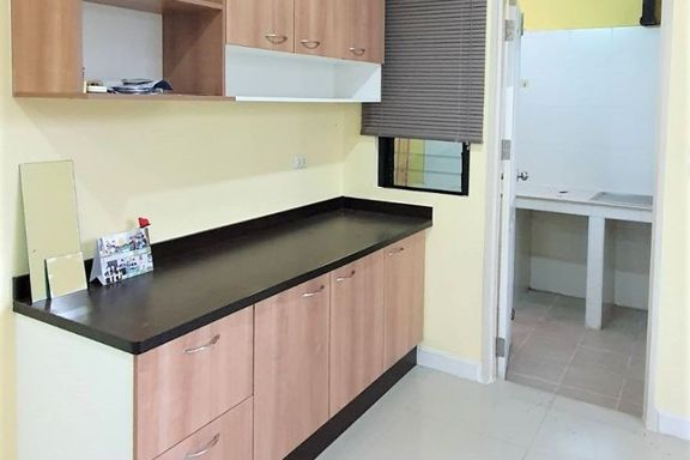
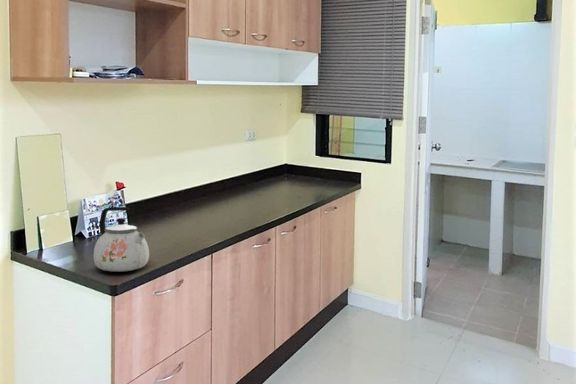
+ kettle (121, 237)
